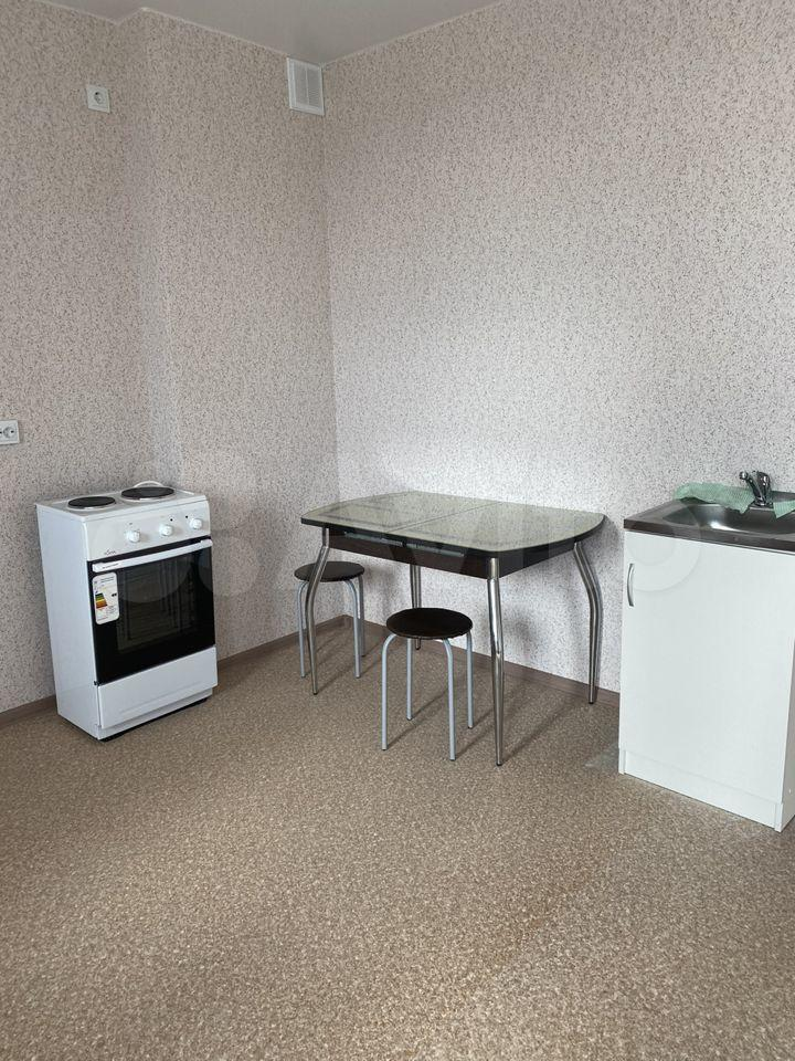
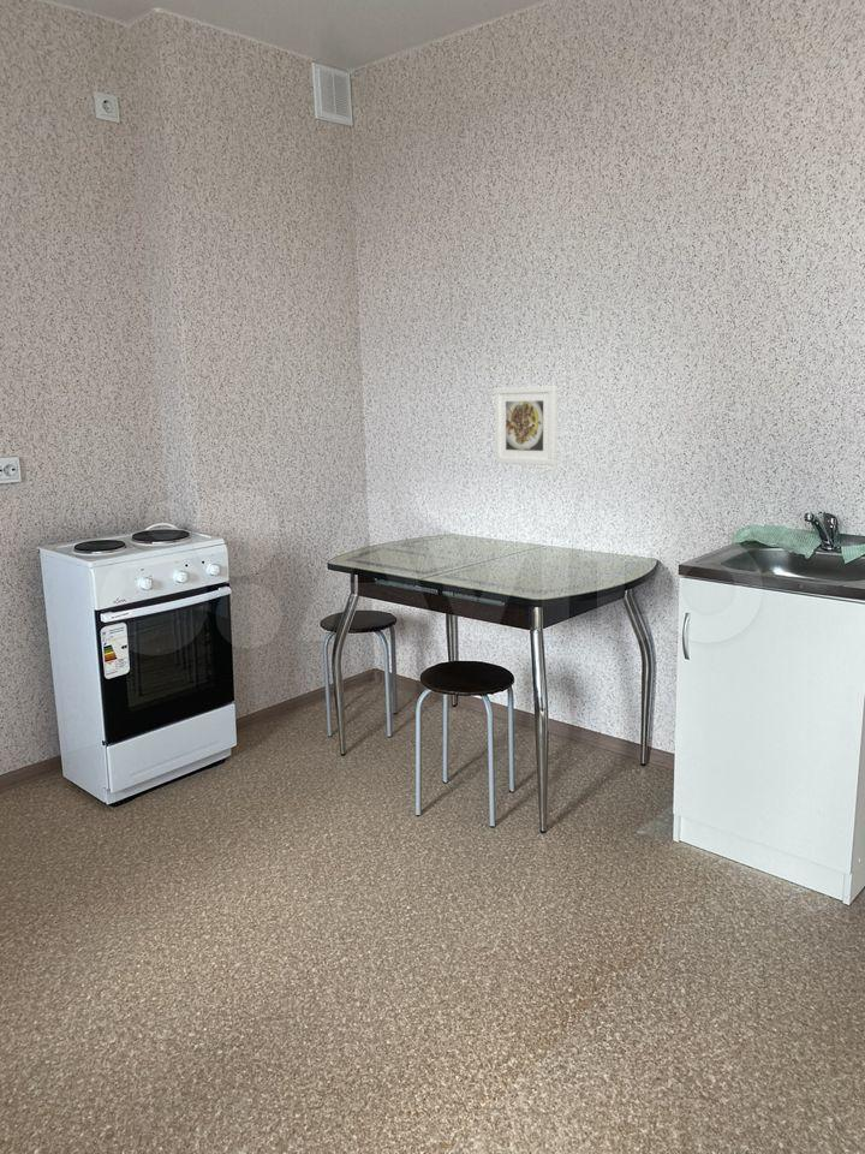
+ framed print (525, 426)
